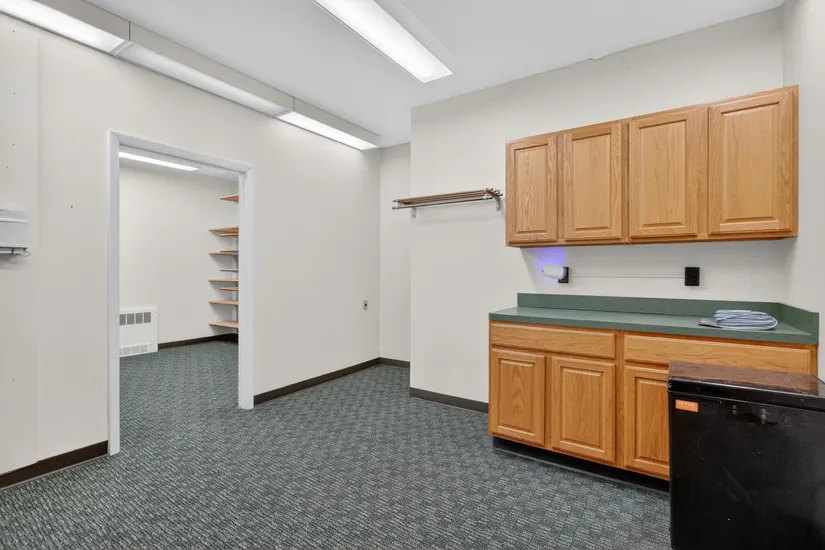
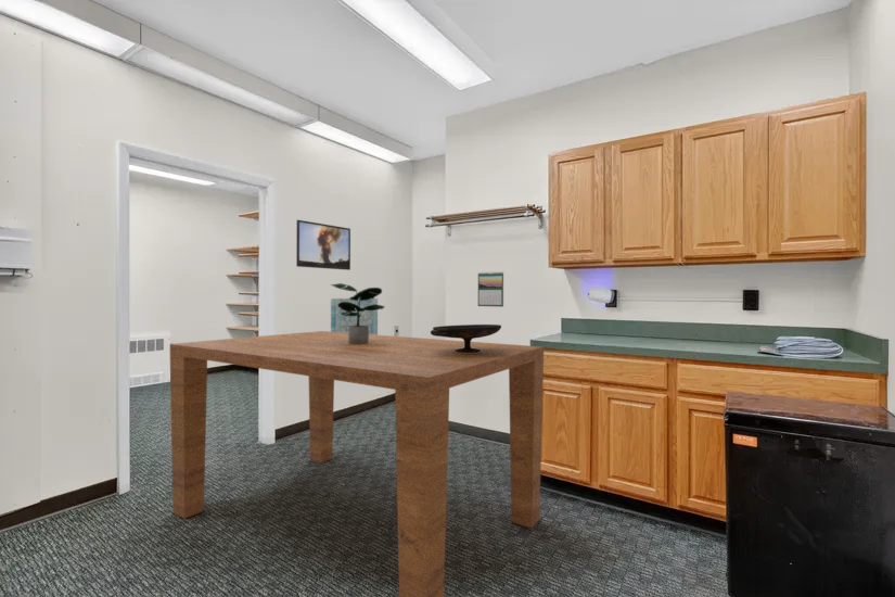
+ table (332, 431)
+ calendar (490, 289)
+ wall art (355, 325)
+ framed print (324, 246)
+ decorative bowl (466, 338)
+ potted plant (358, 313)
